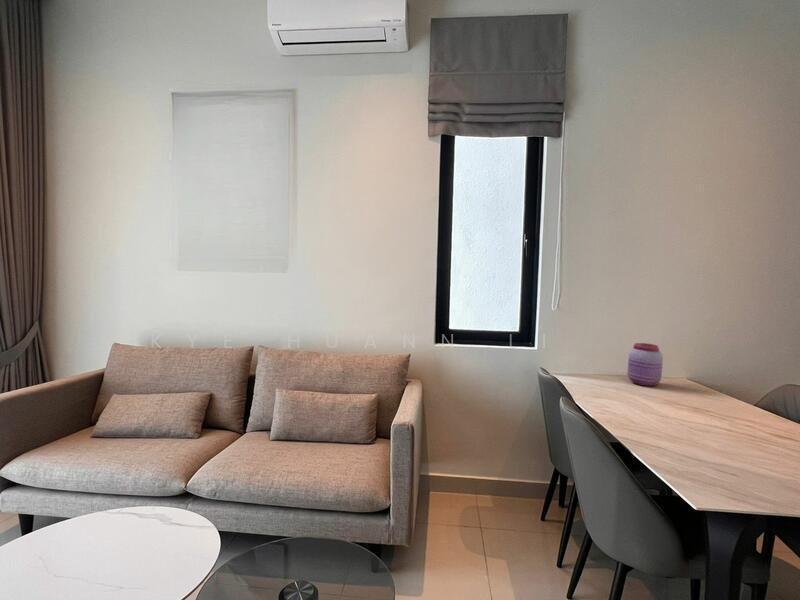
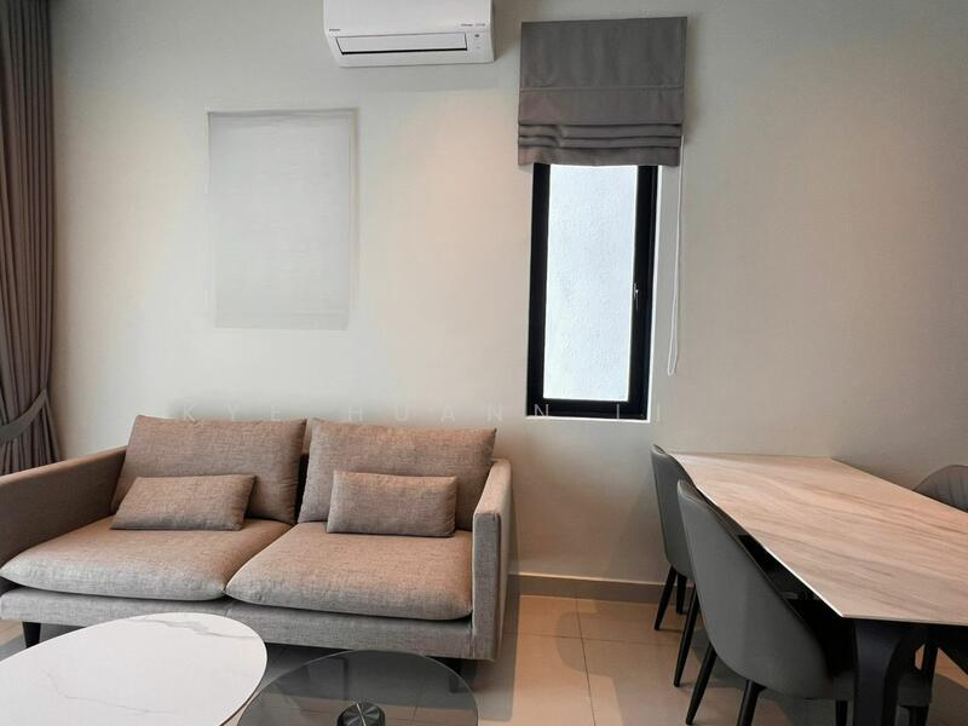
- jar (644, 364)
